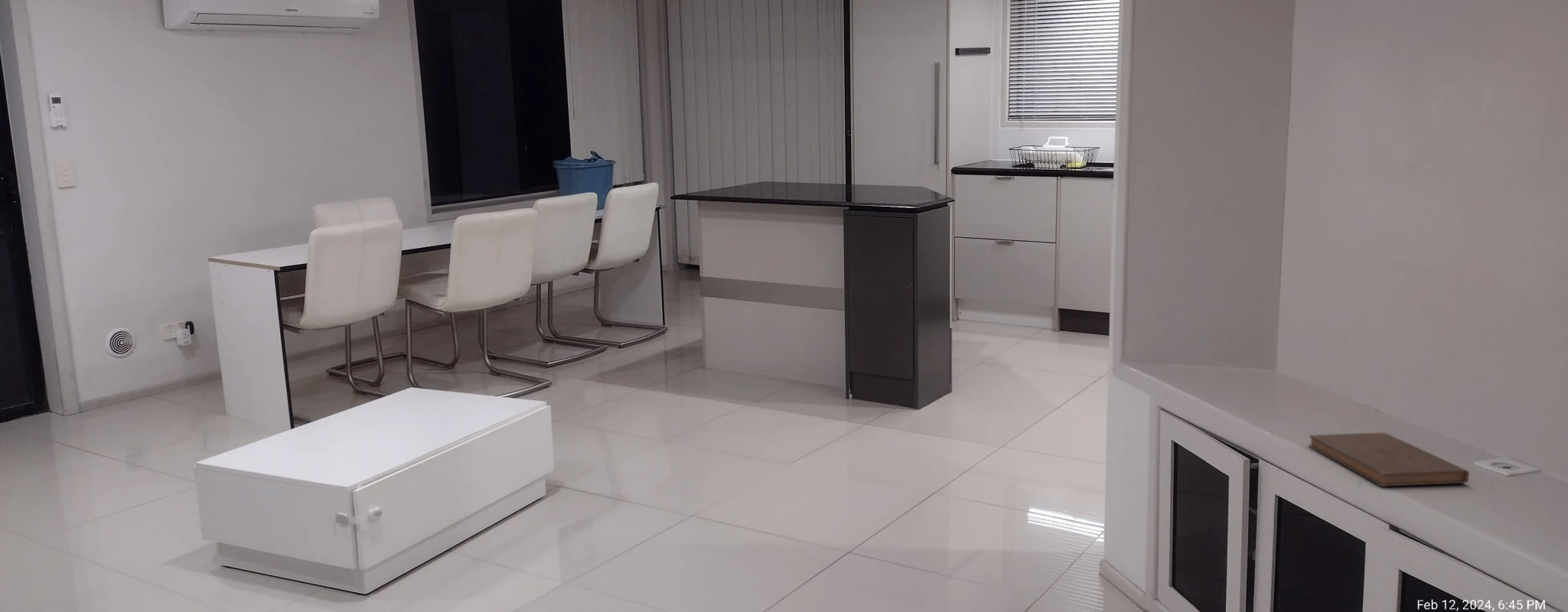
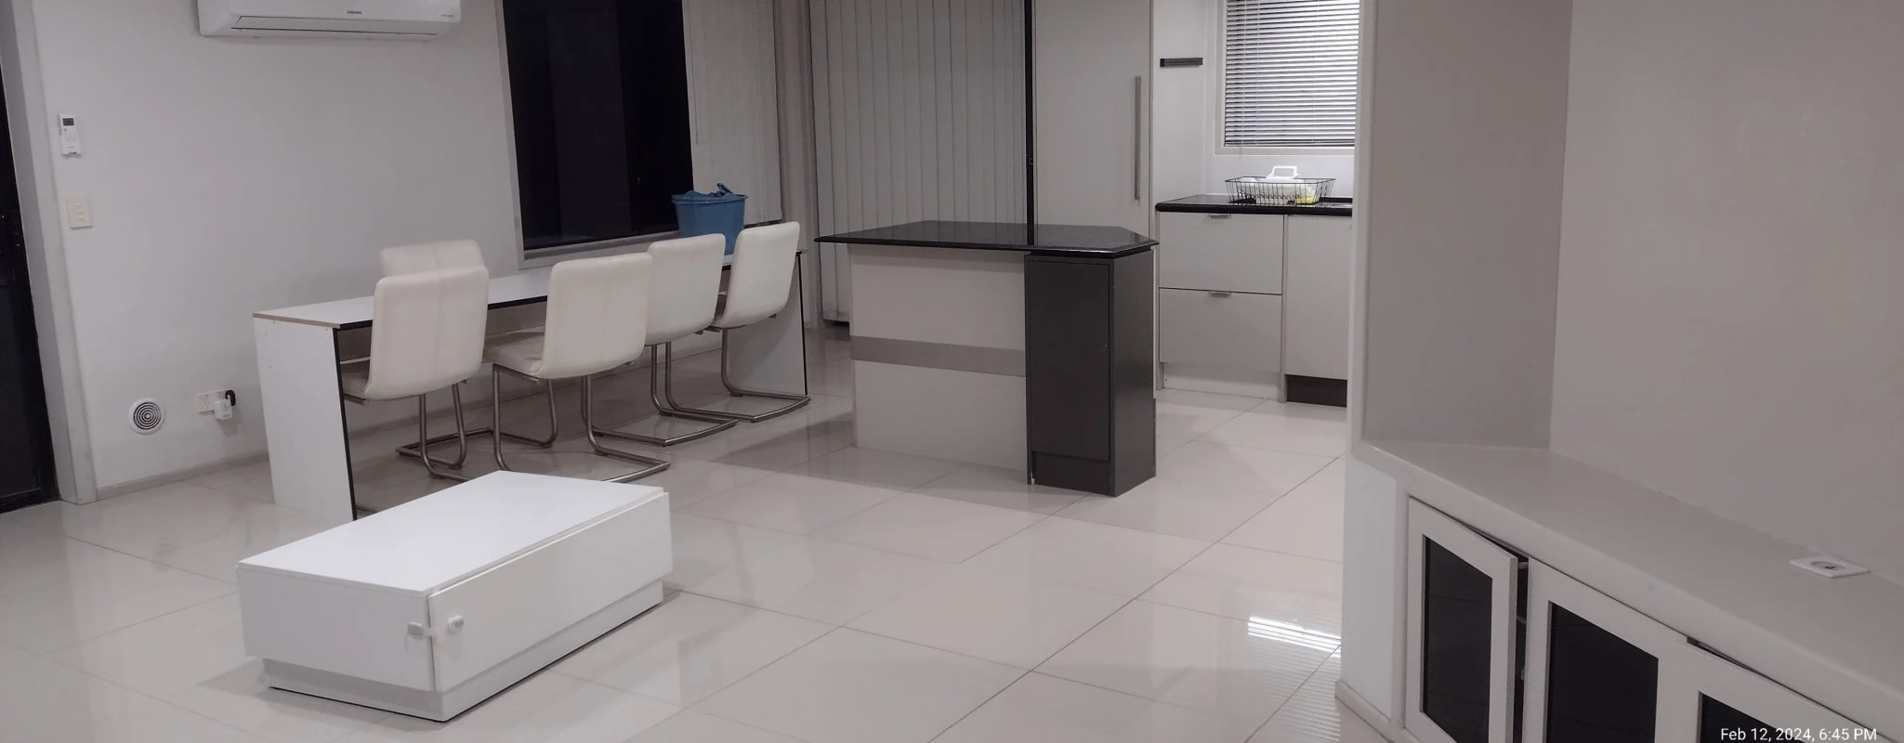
- book (1384, 457)
